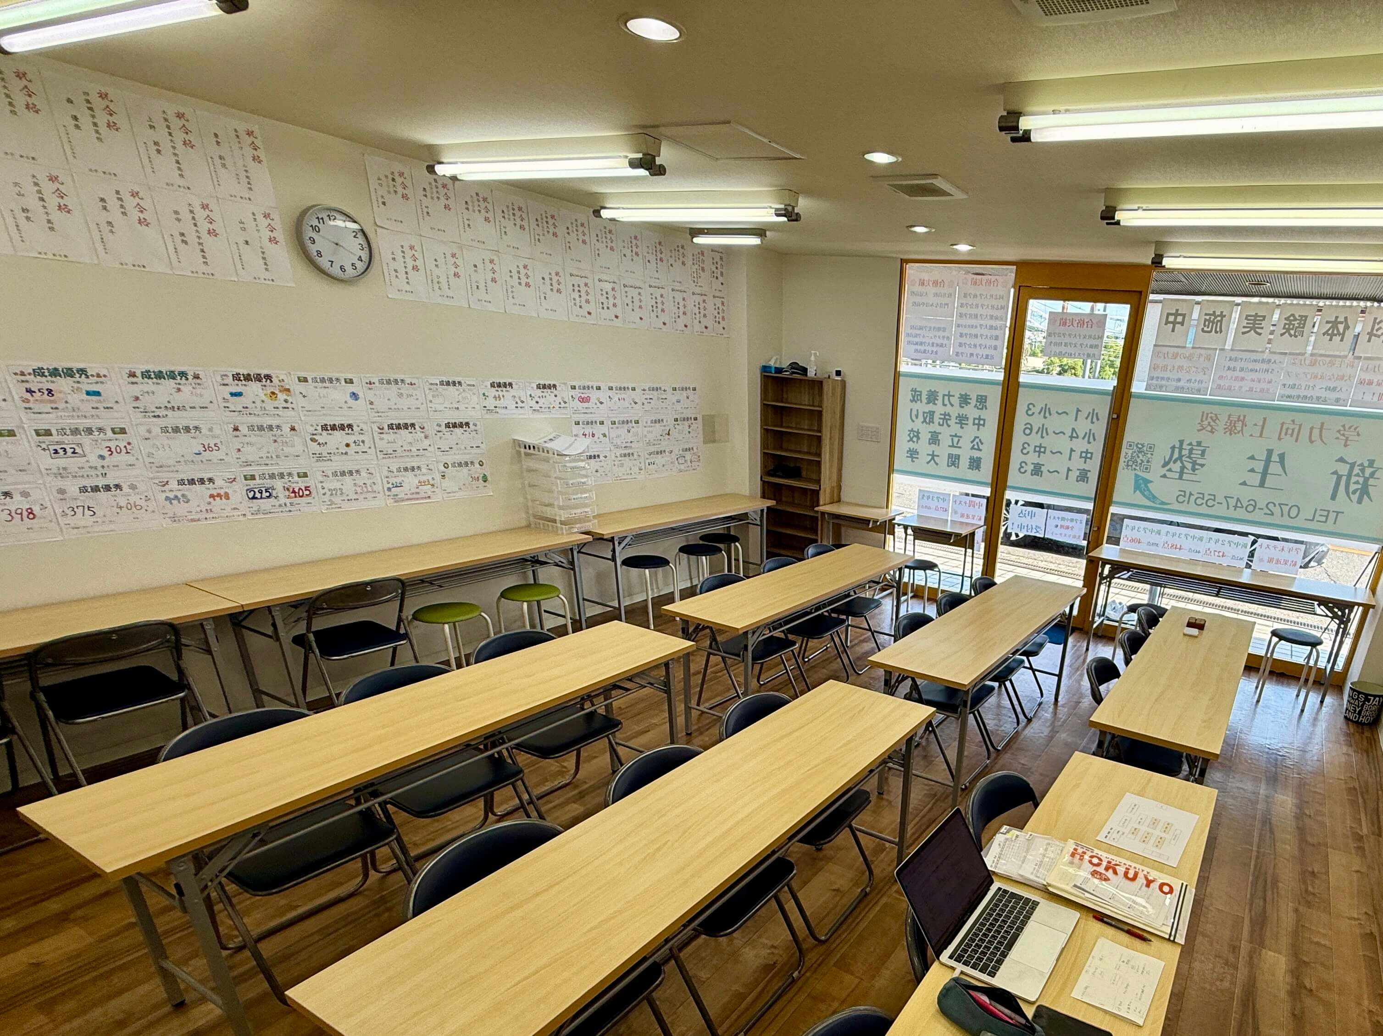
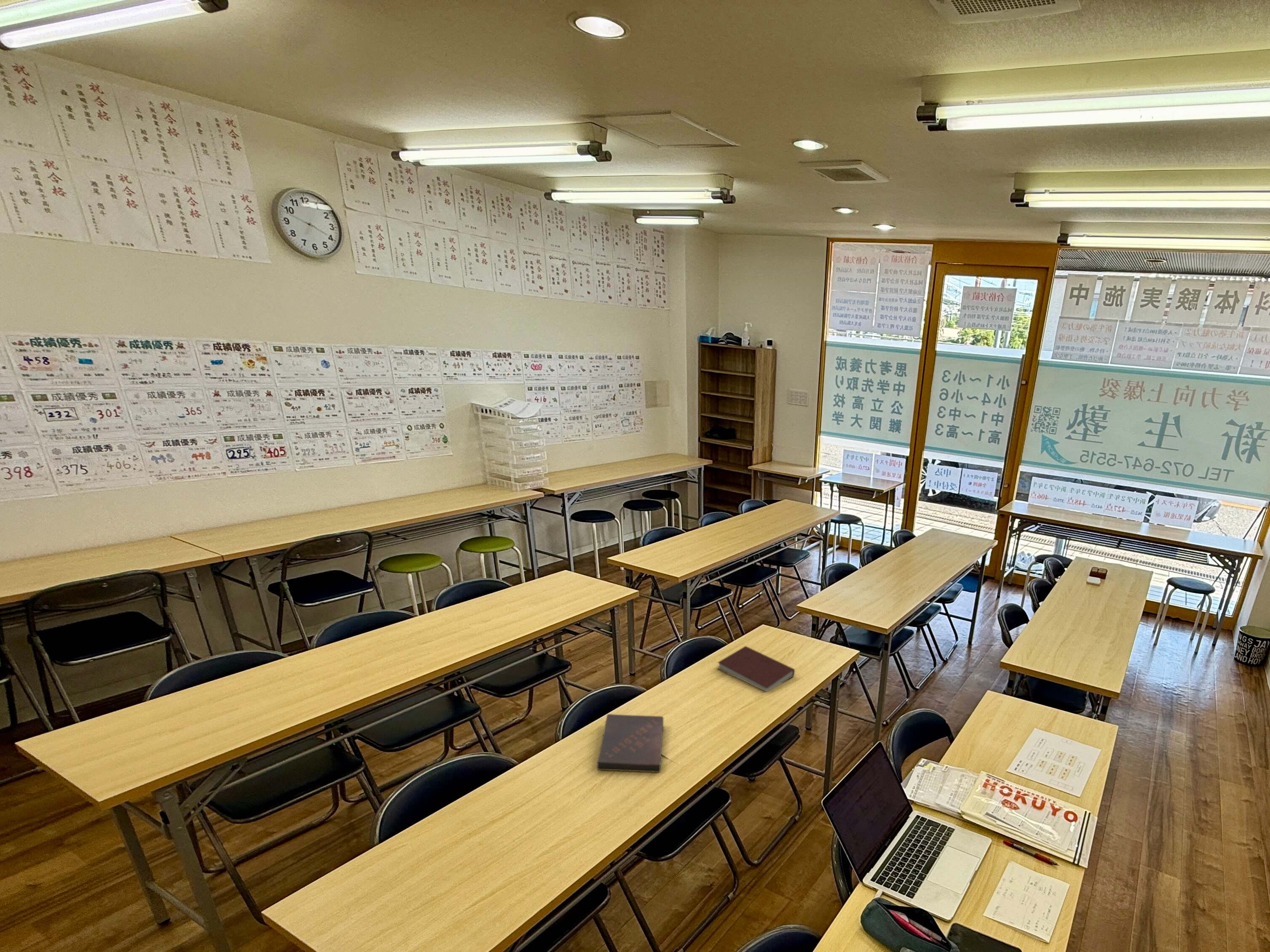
+ notebook (755, 669)
+ book (632, 742)
